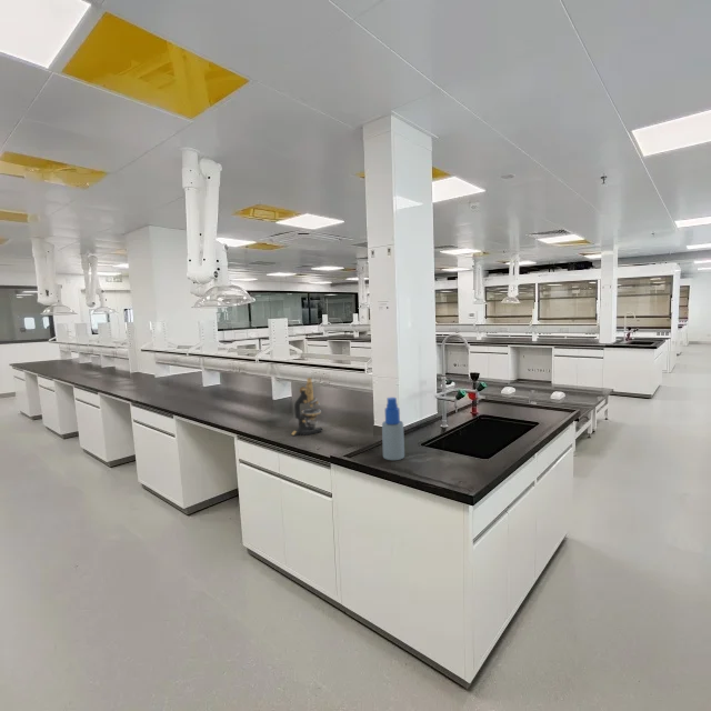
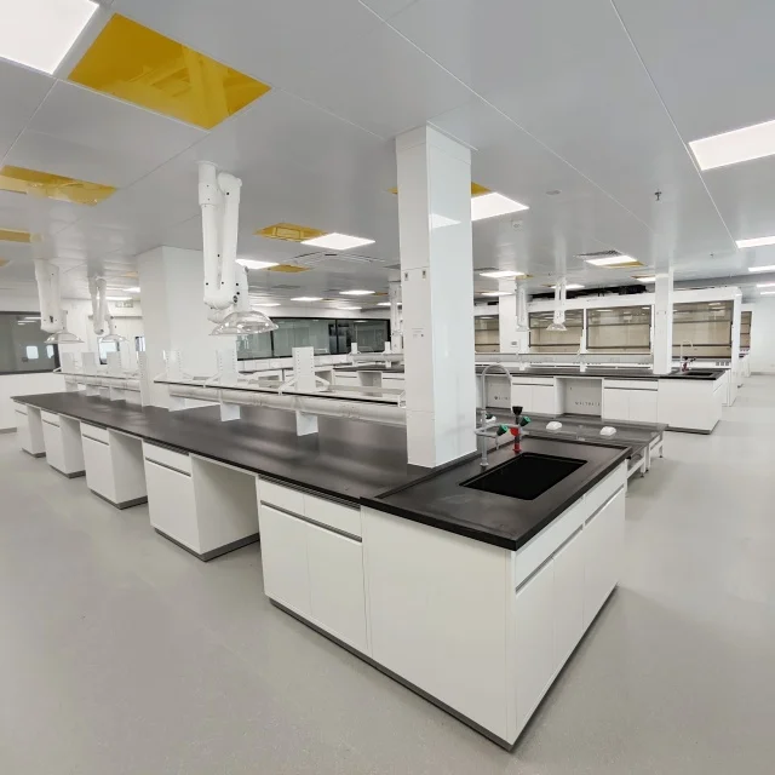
- spray bottle (392, 427)
- microscope (303, 403)
